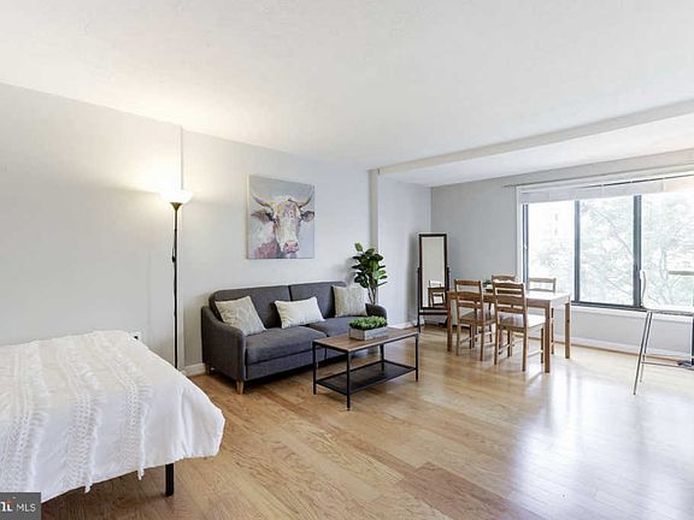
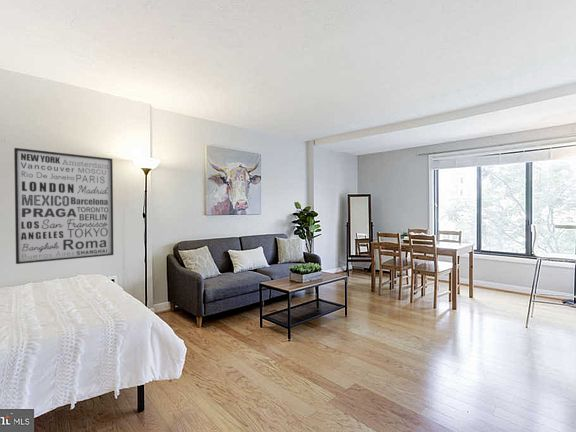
+ wall art (68, 206)
